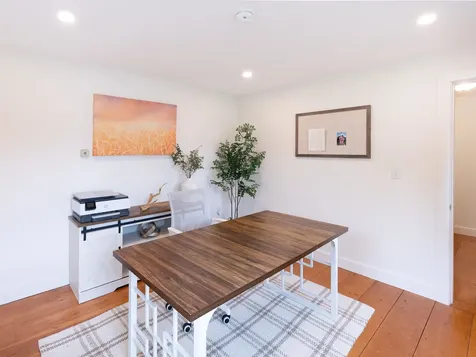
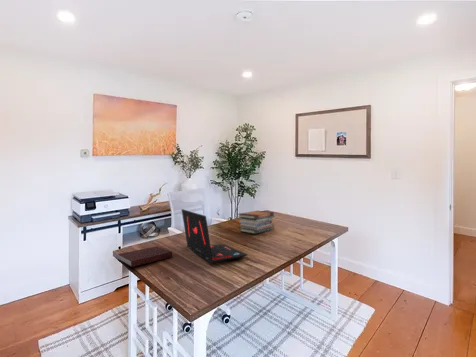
+ notebook (145, 255)
+ book stack (256, 221)
+ laptop (208, 233)
